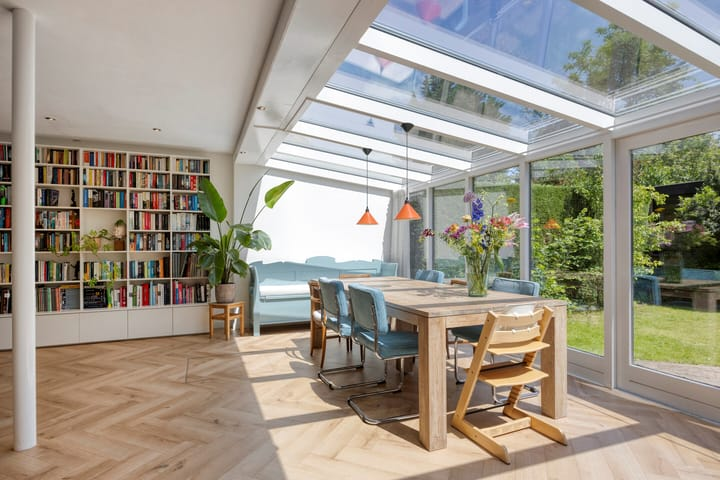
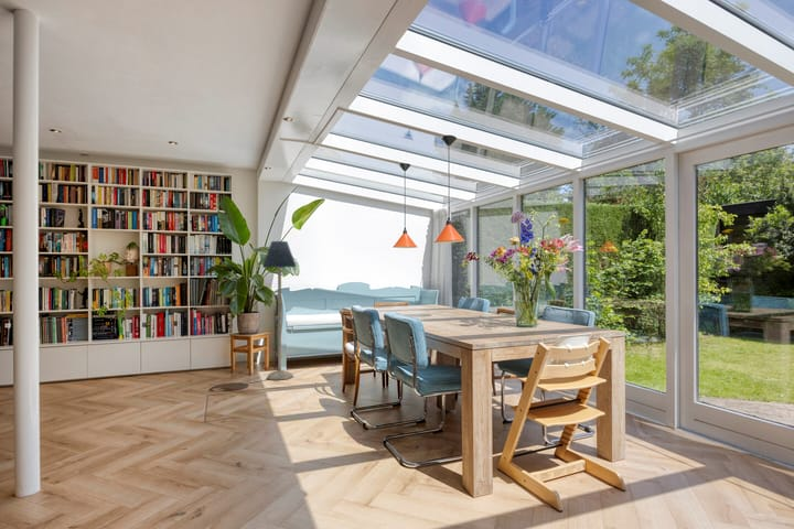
+ floor lamp (279, 309)
